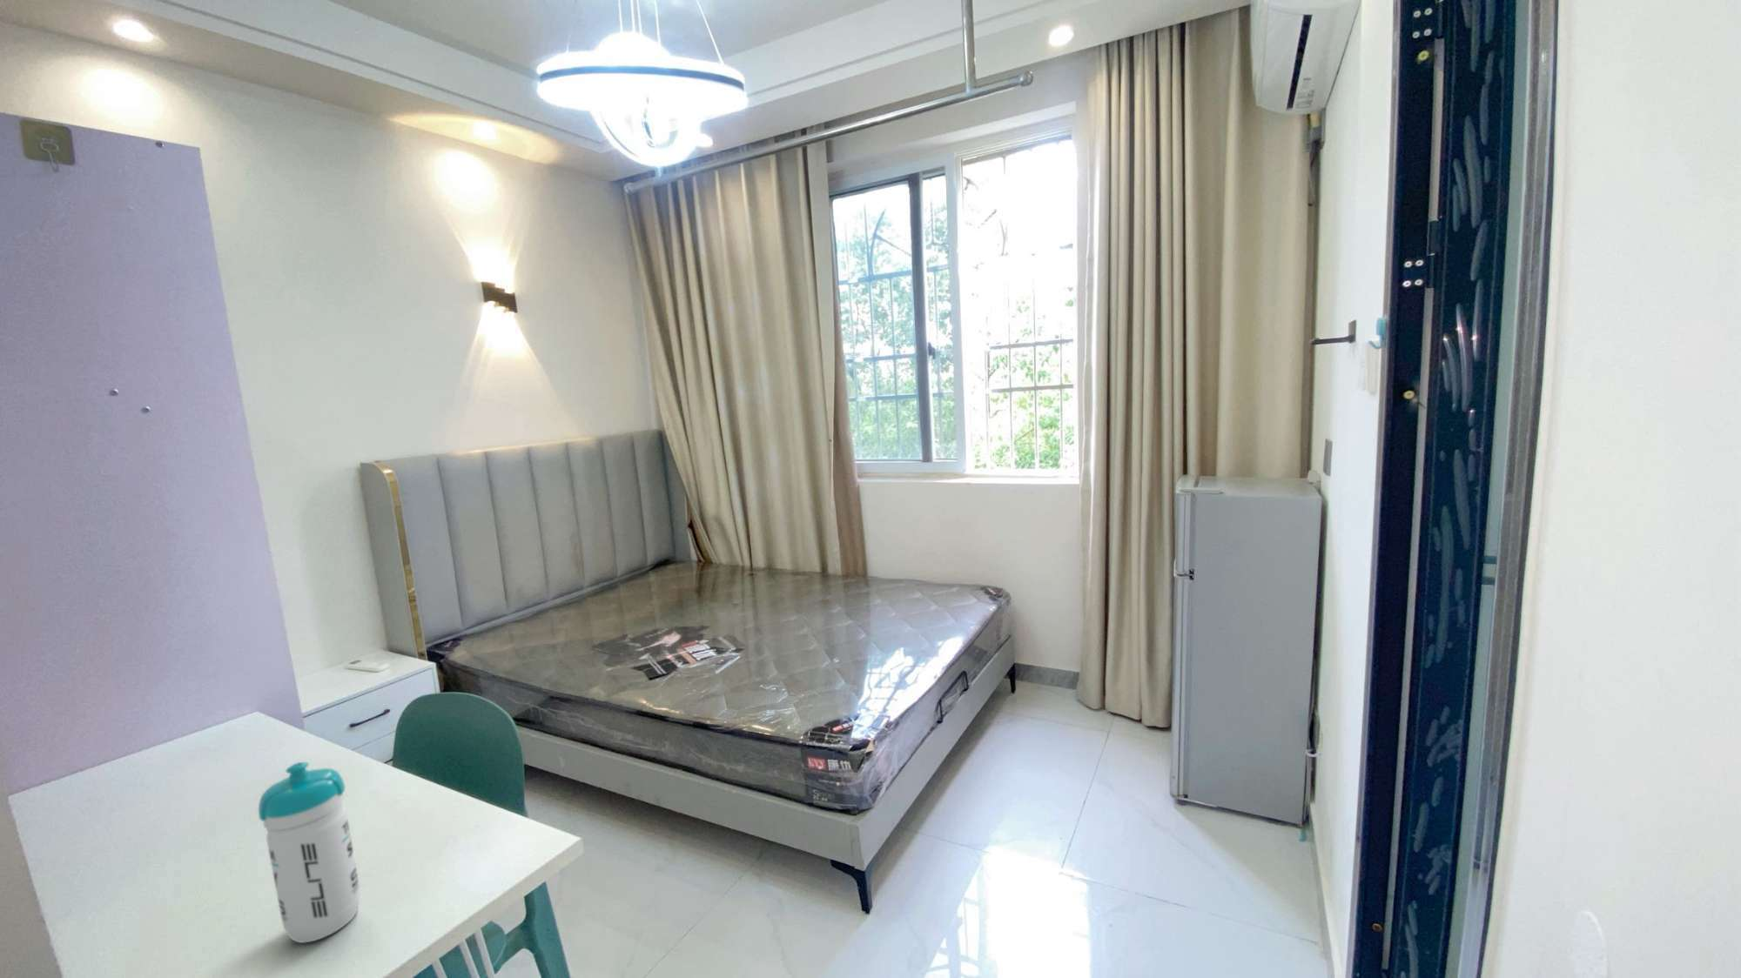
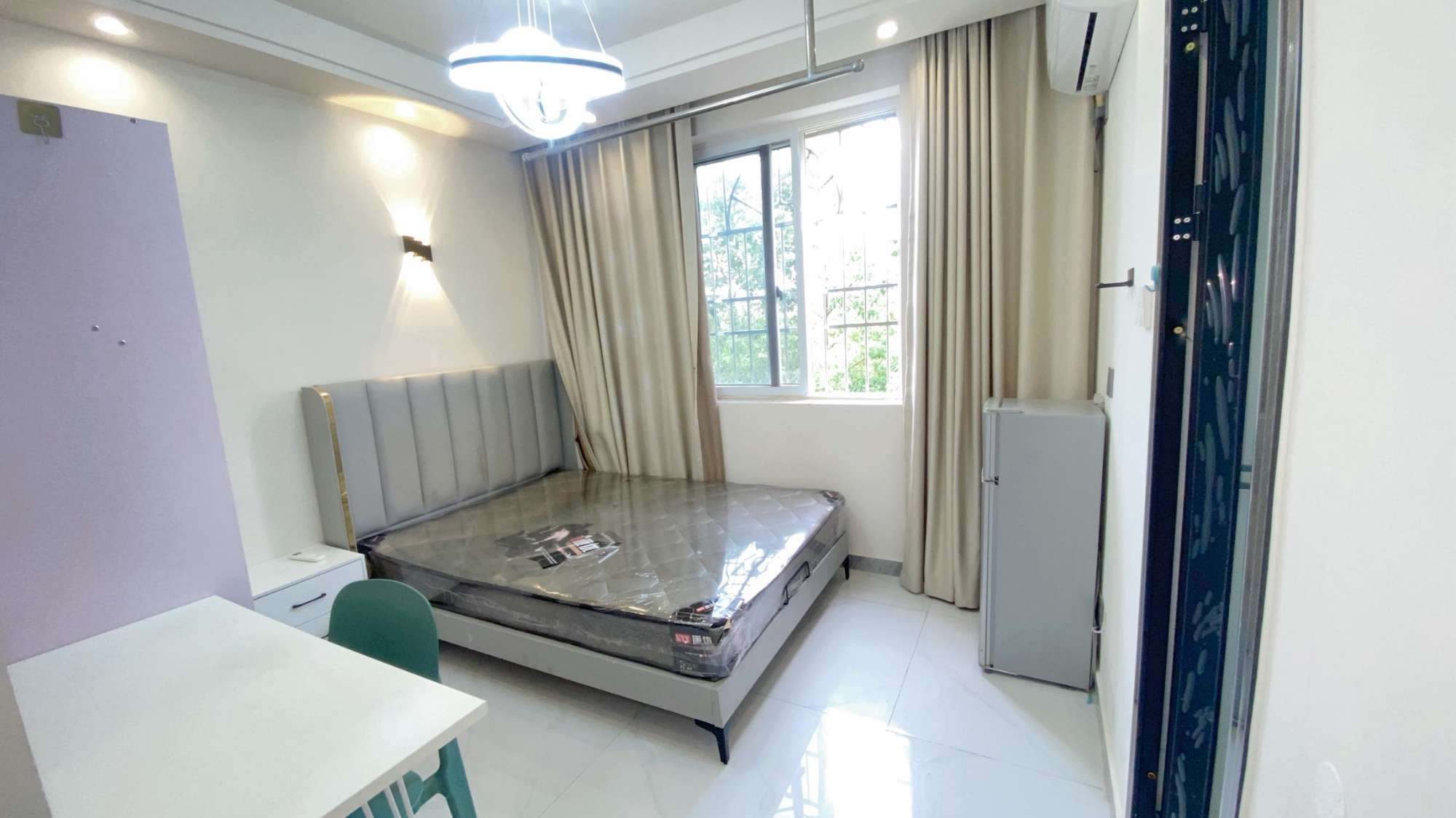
- water bottle (311, 845)
